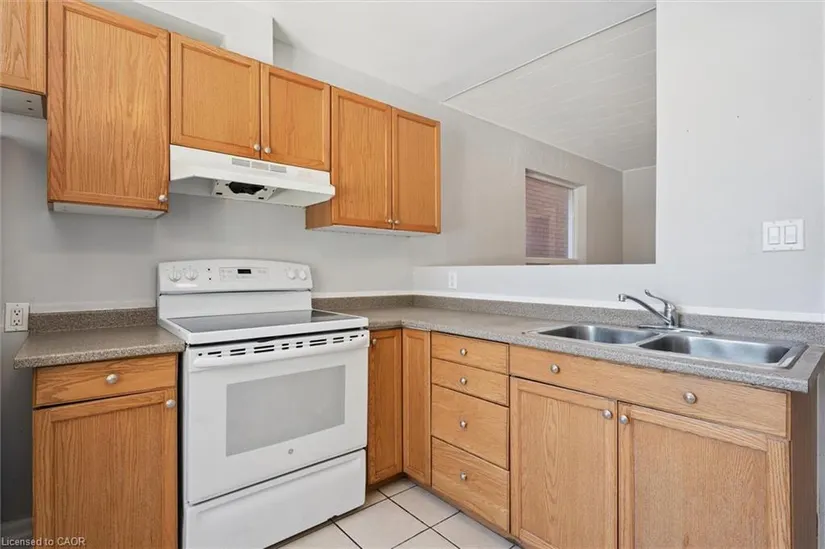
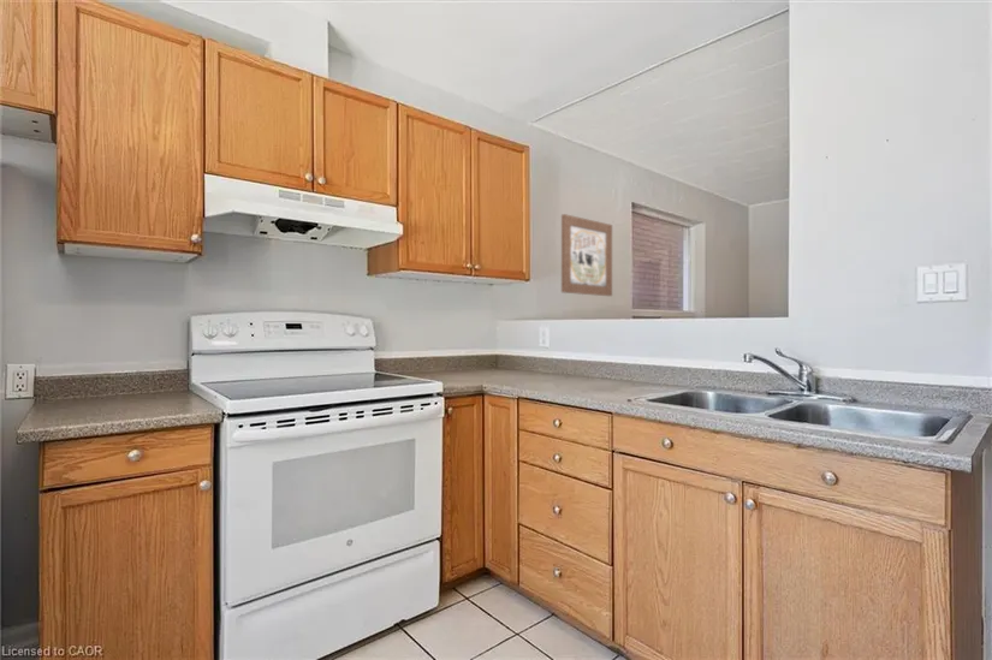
+ wall art (587, 256)
